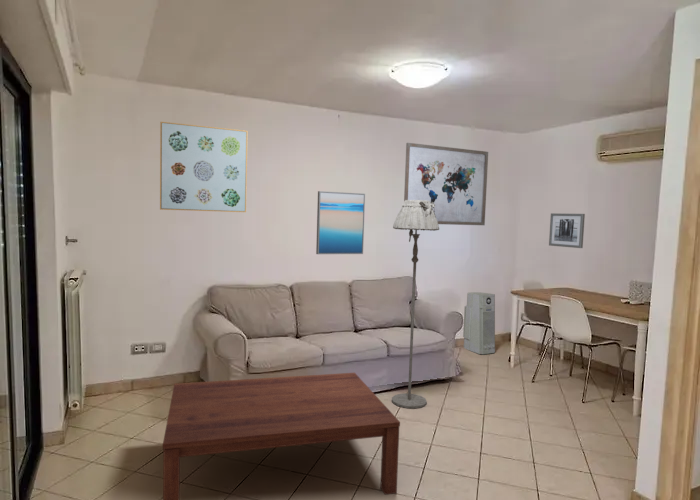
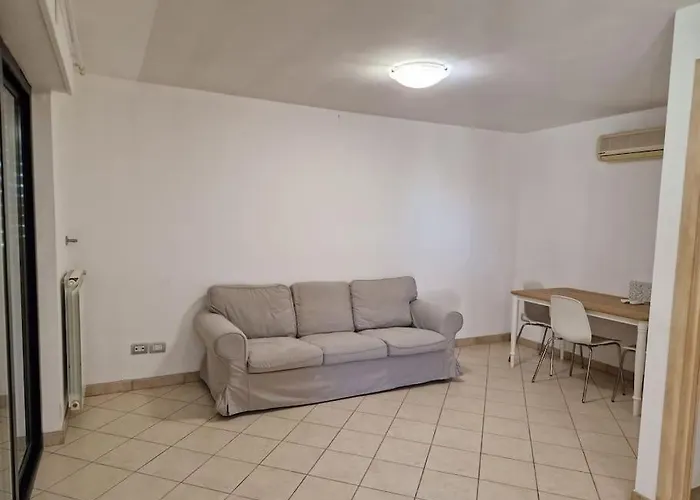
- floor lamp (412, 302)
- wall art (566, 230)
- coffee table (277, 434)
- air purifier (479, 321)
- wall art (341, 223)
- wall art (447, 186)
- wall art (205, 169)
